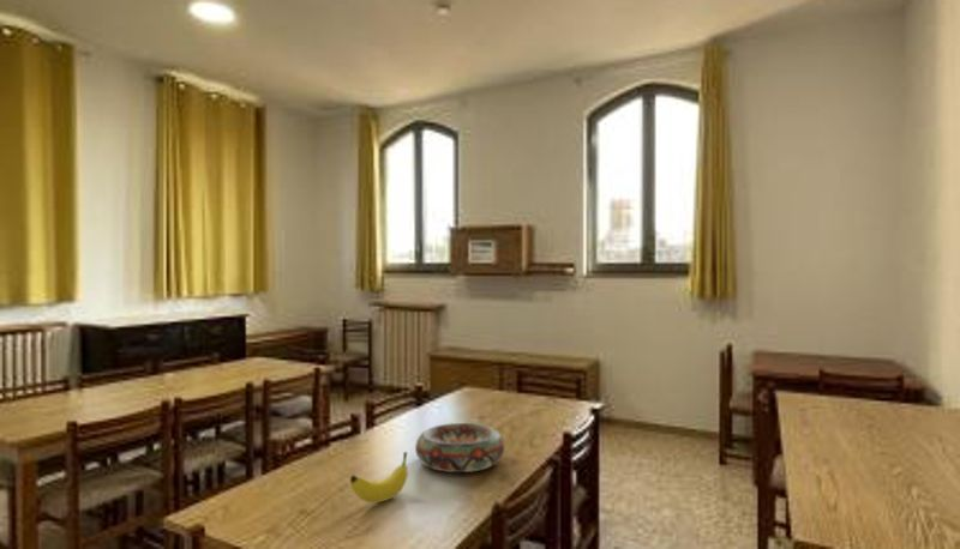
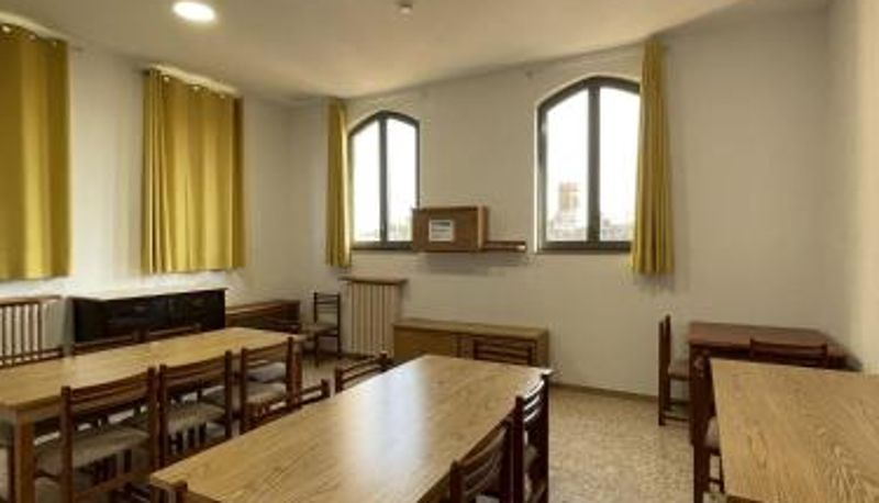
- fruit (383, 481)
- decorative bowl (460, 446)
